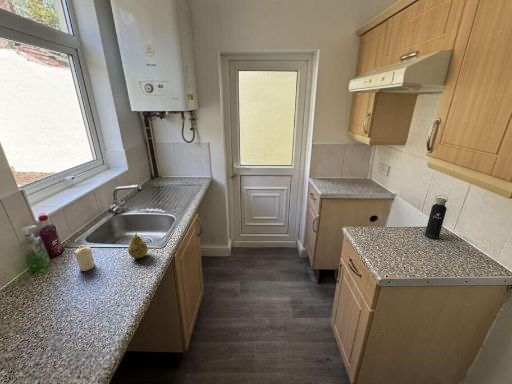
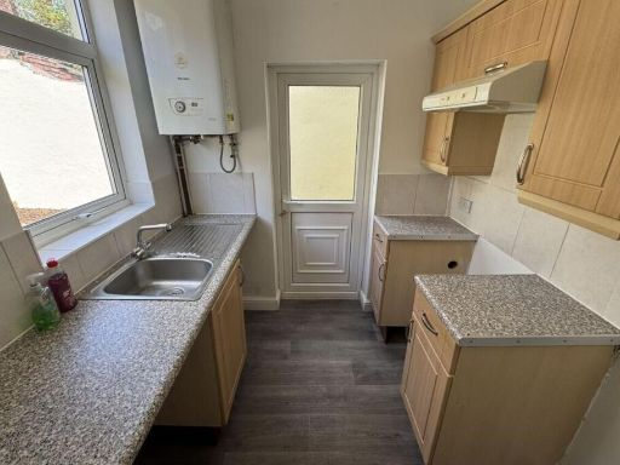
- candle (84, 257)
- fruit (137, 245)
- water bottle (436, 216)
